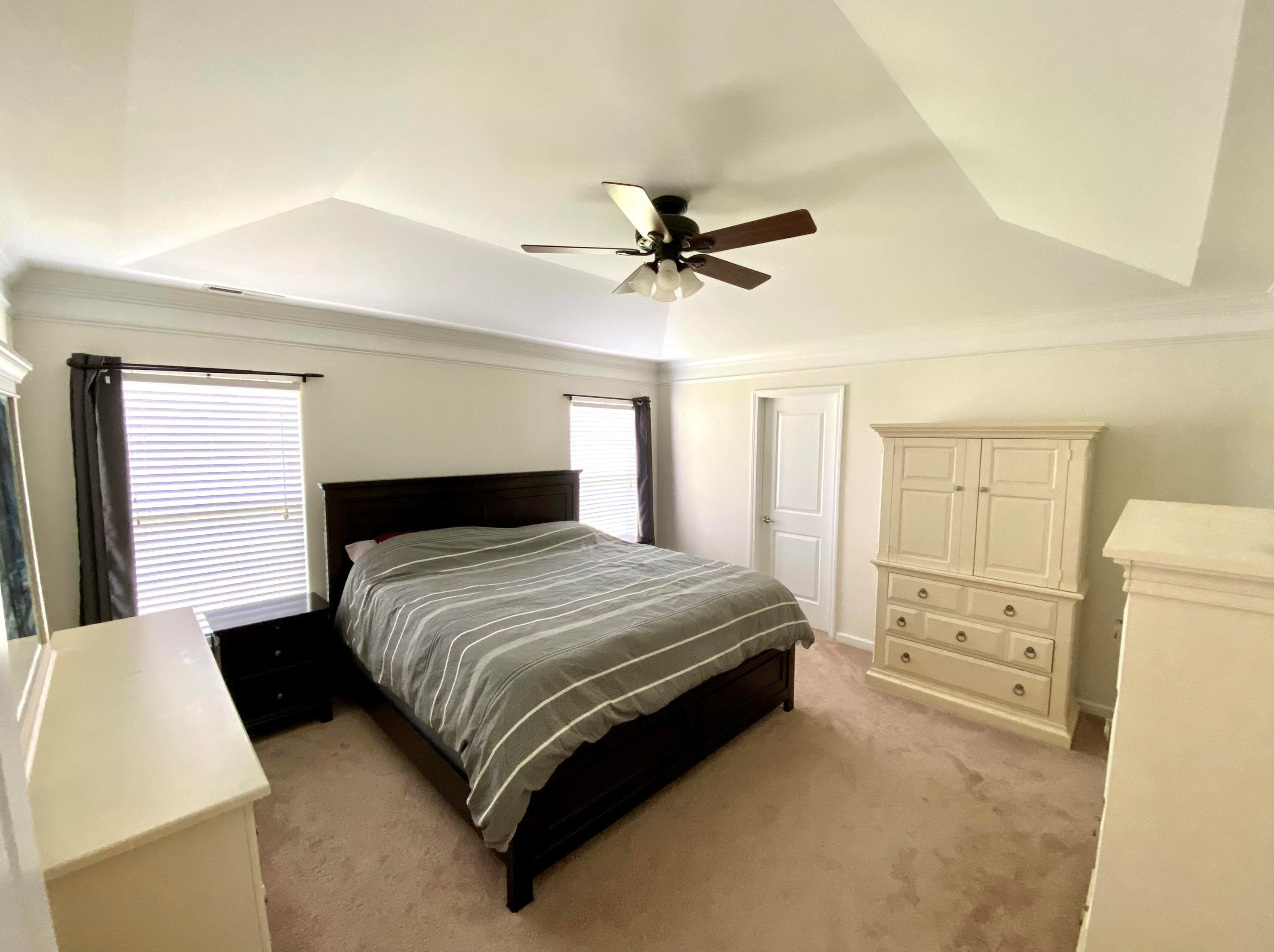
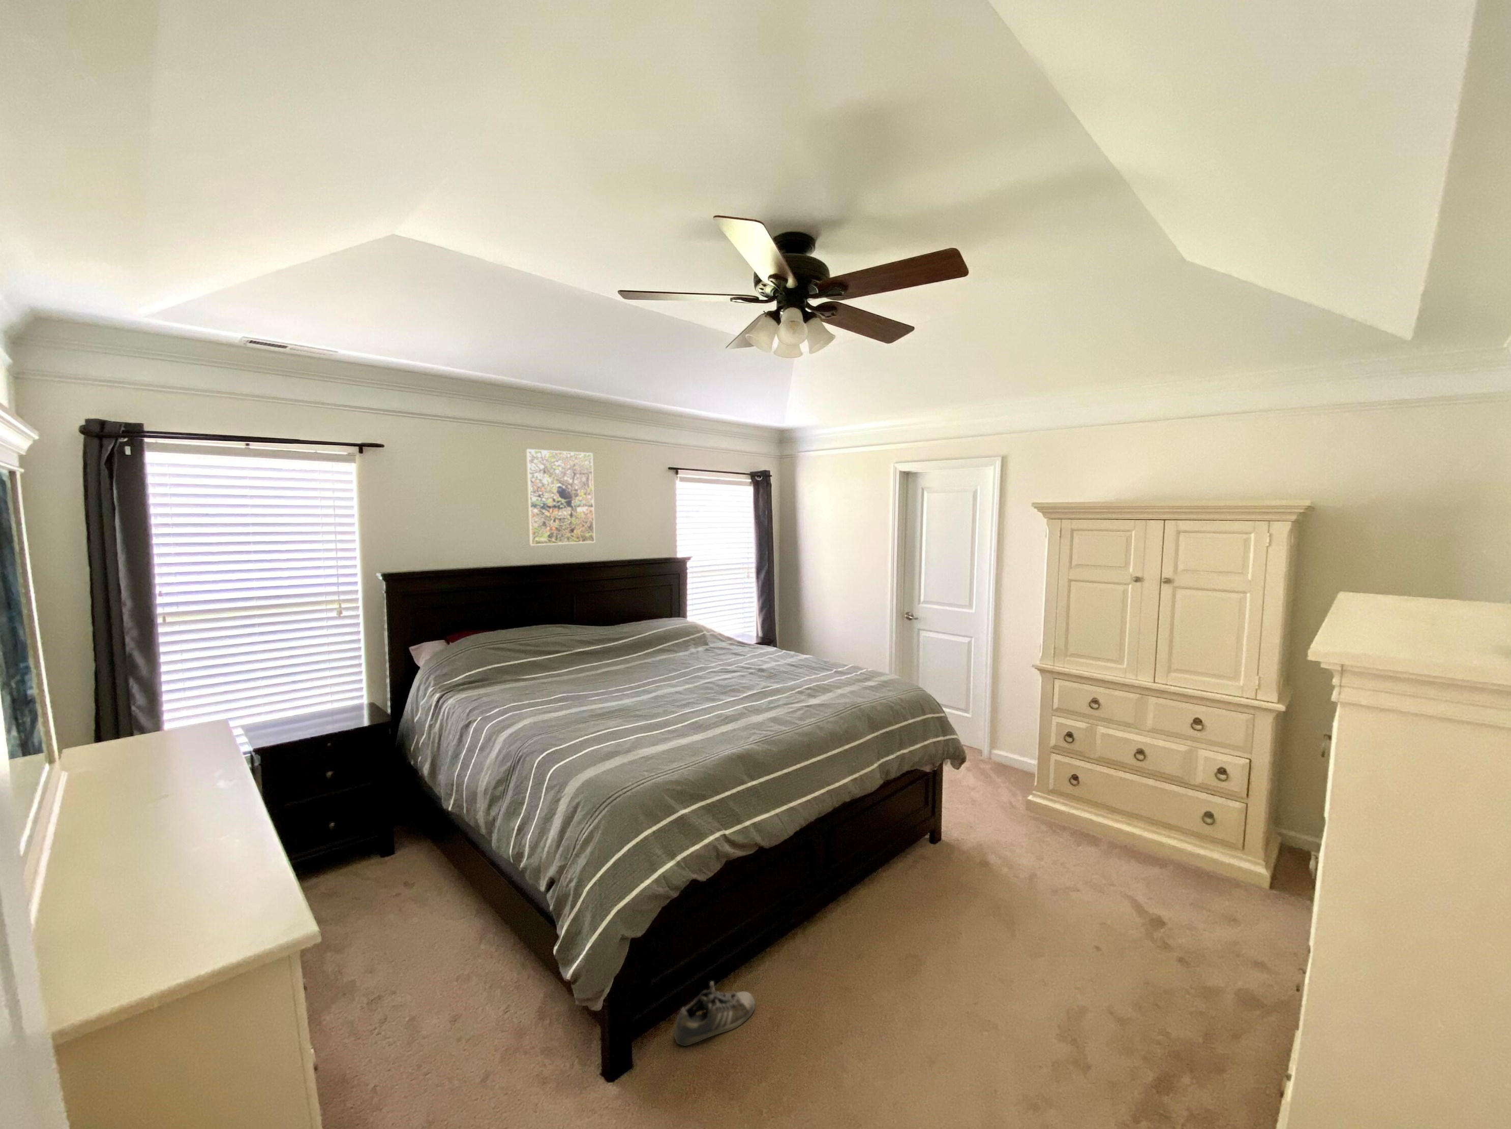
+ shoe (716, 1006)
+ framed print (561, 497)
